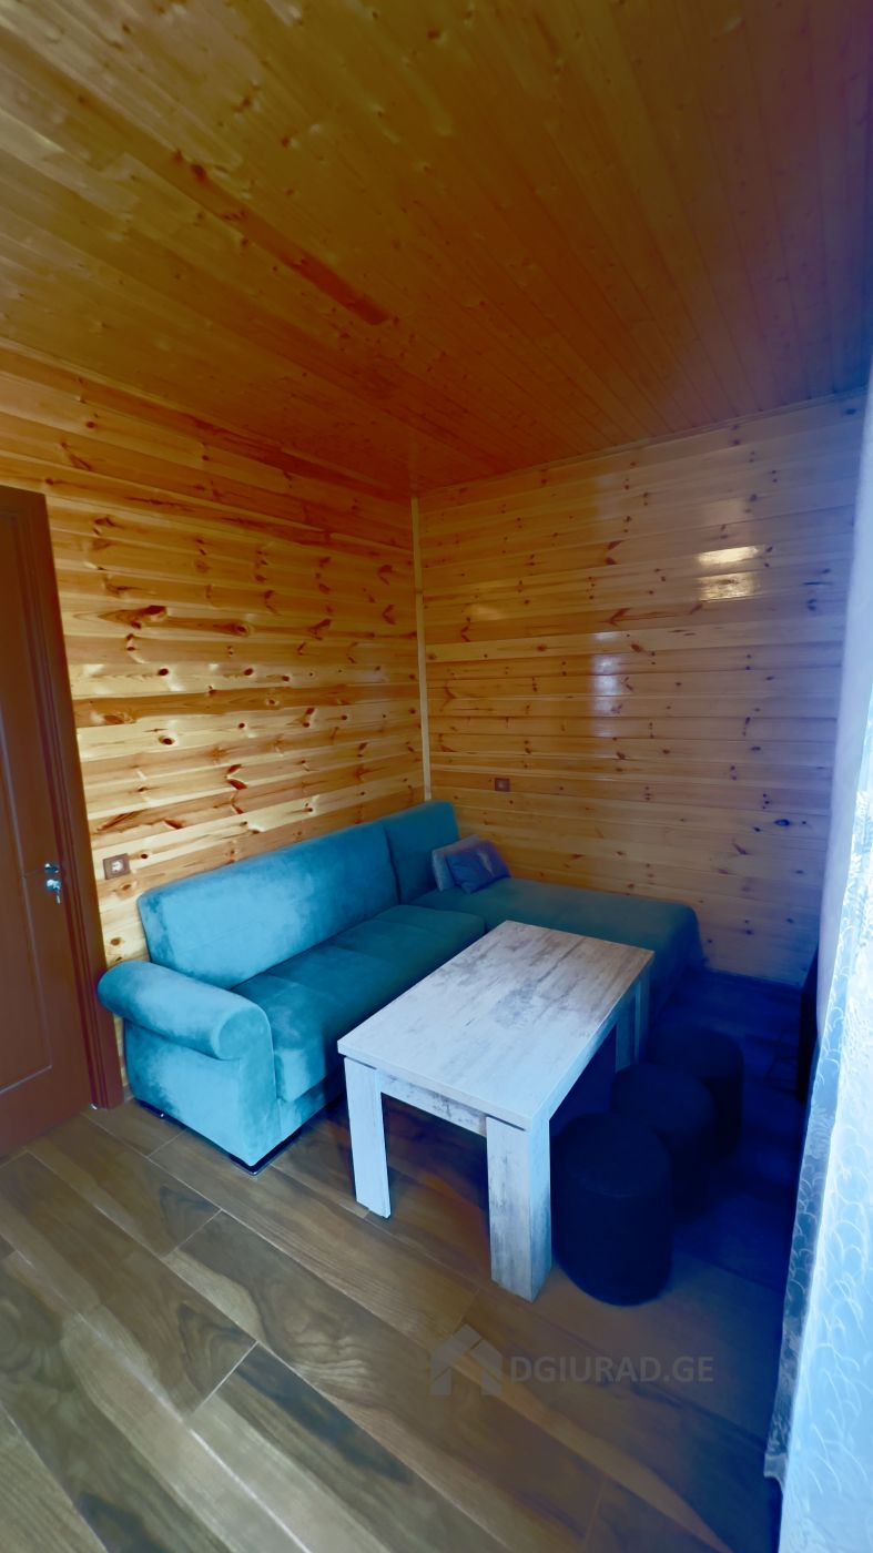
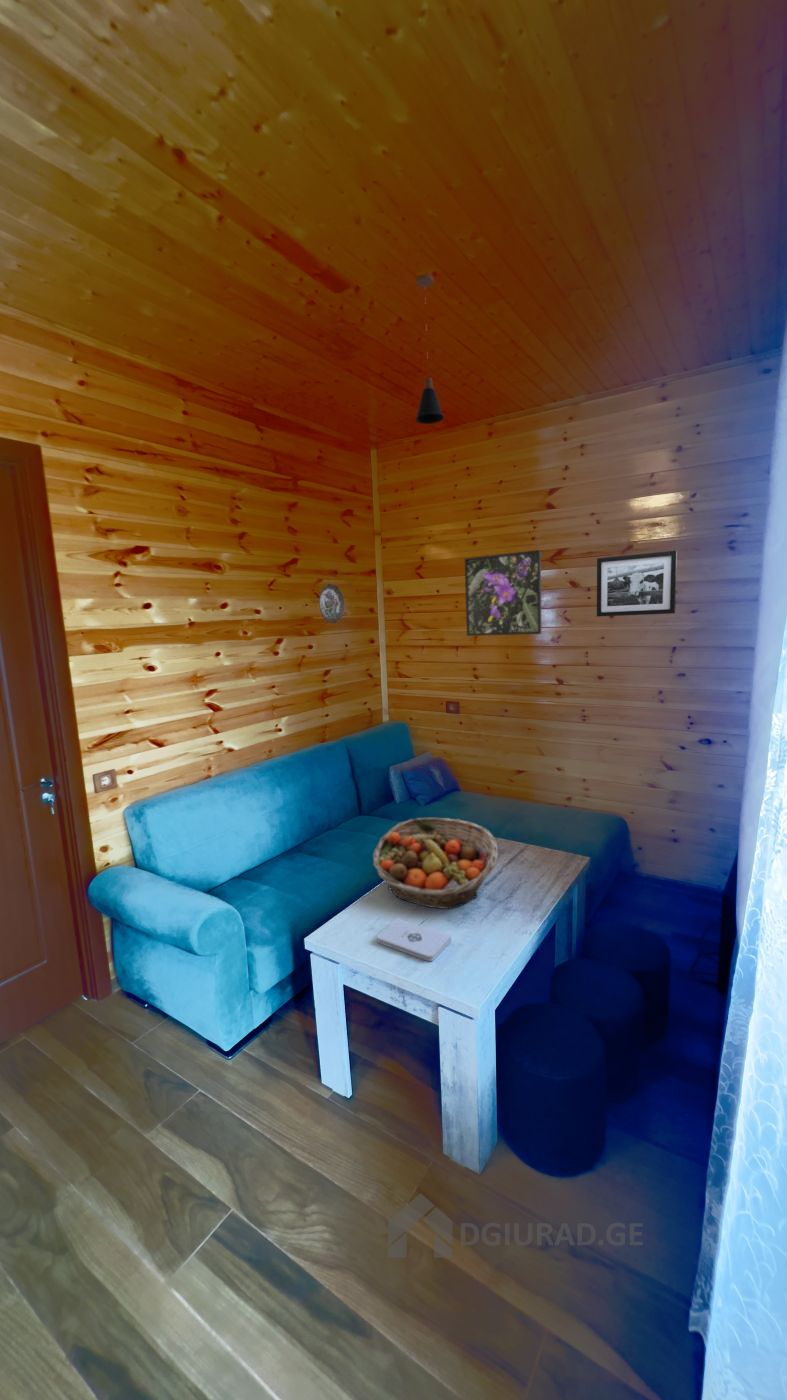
+ pendant lamp (427, 354)
+ decorative plate (330, 603)
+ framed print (501, 595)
+ picture frame (635, 585)
+ notepad (413, 939)
+ fruit basket (434, 860)
